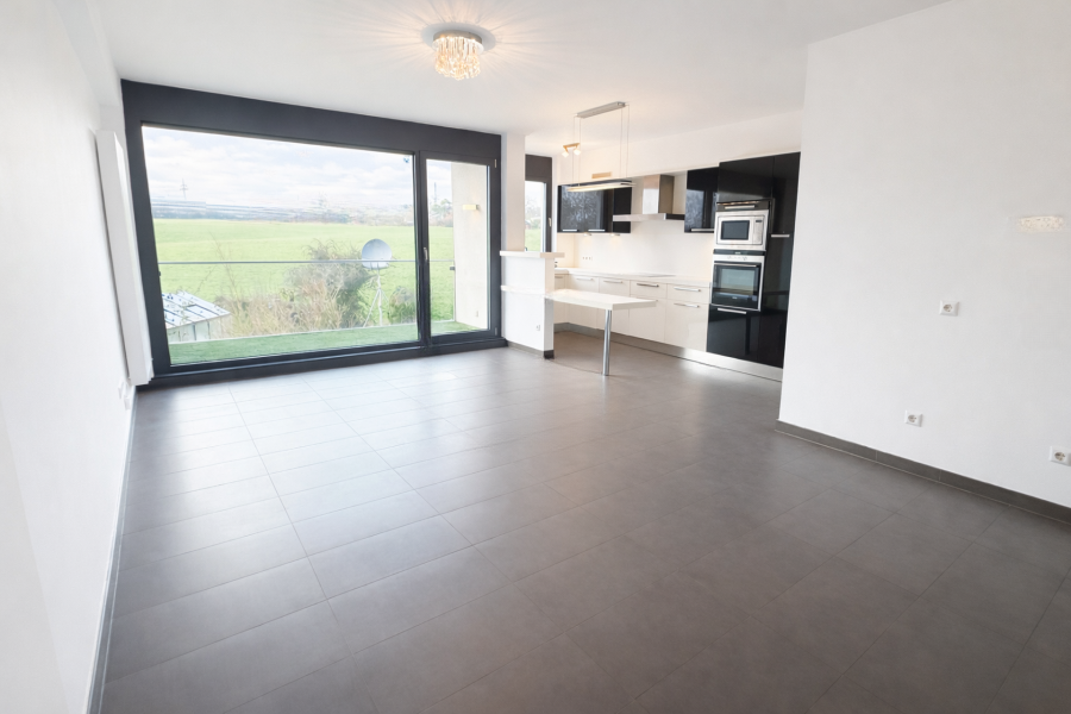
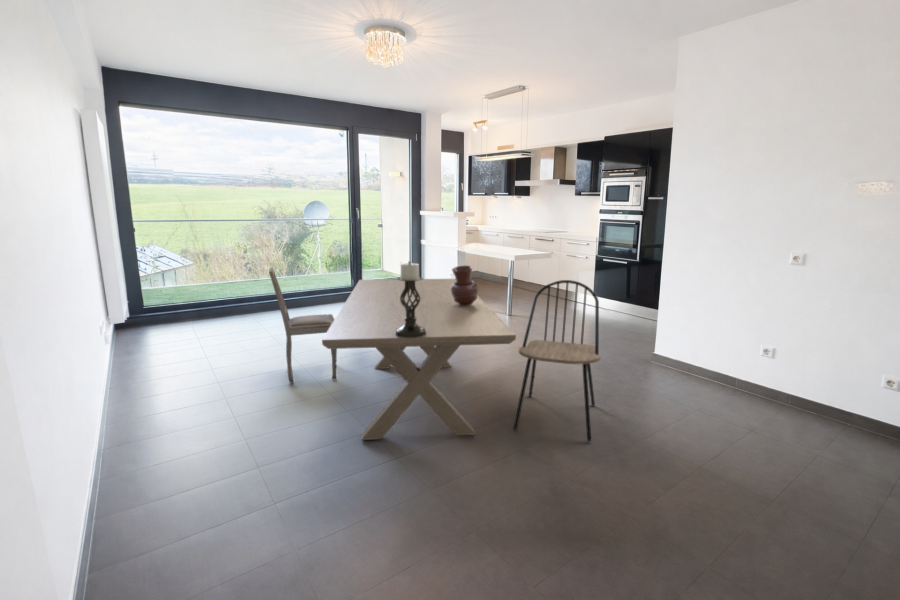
+ candle holder (410, 297)
+ dining chair (307, 321)
+ dining chair (559, 353)
+ vase (464, 285)
+ dining table (414, 346)
